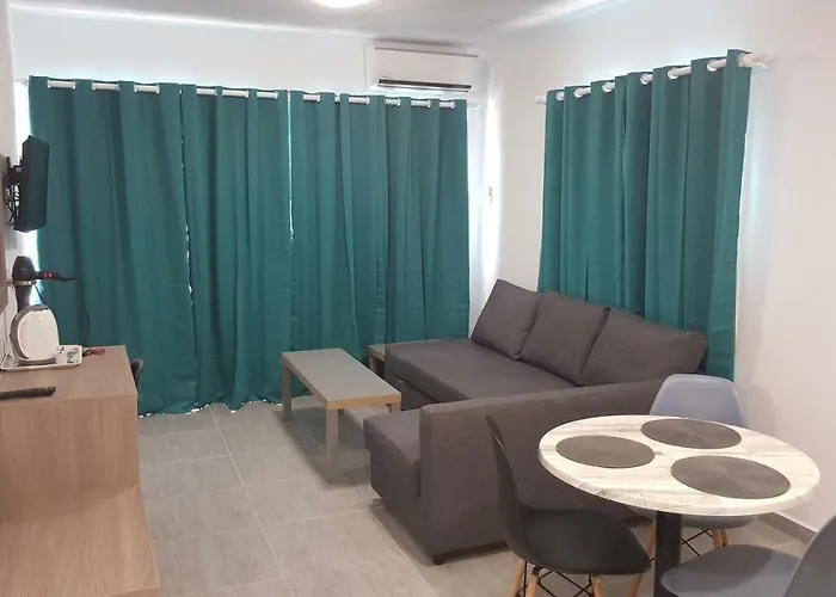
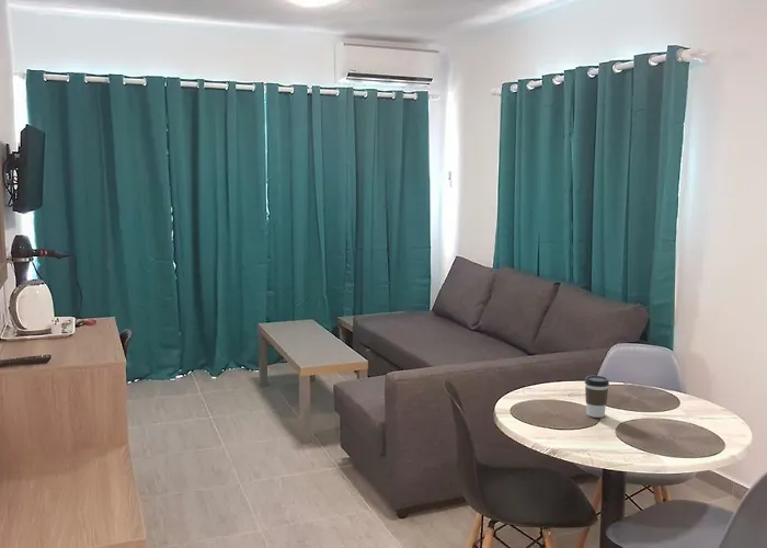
+ coffee cup (596, 396)
